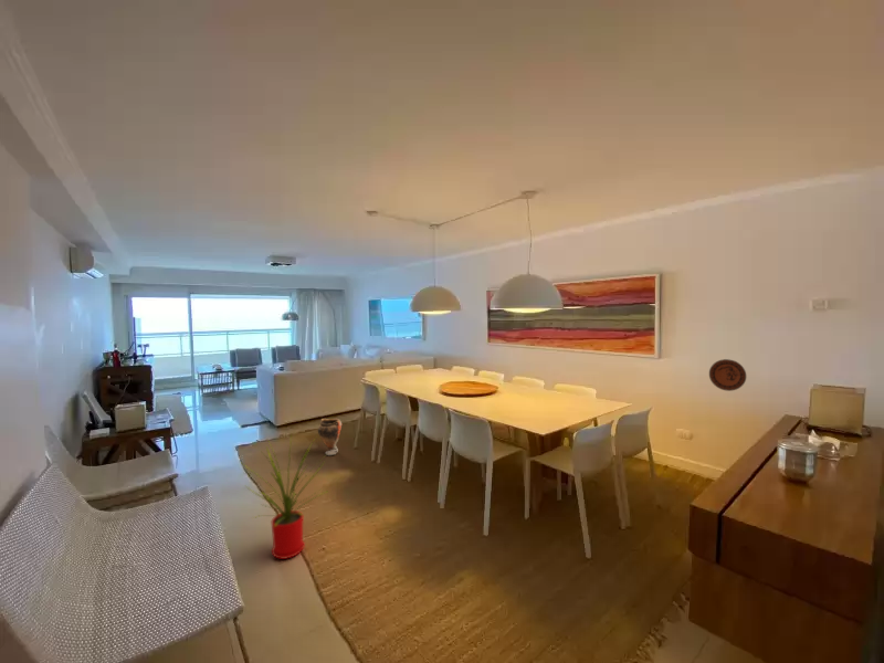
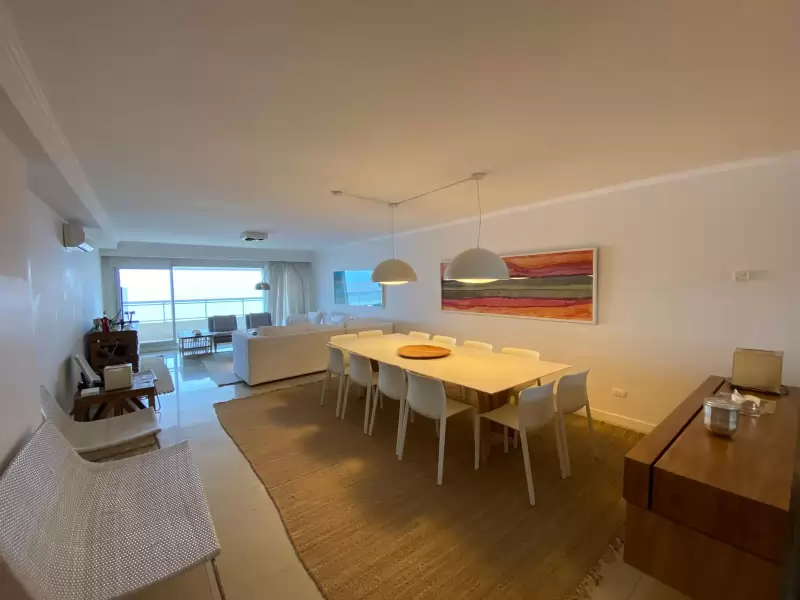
- house plant (285, 497)
- decorative plate (727, 375)
- vase (330, 436)
